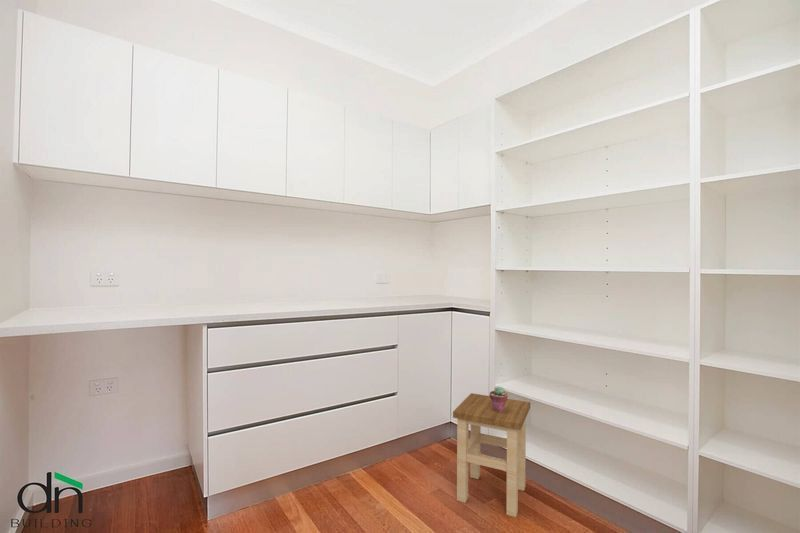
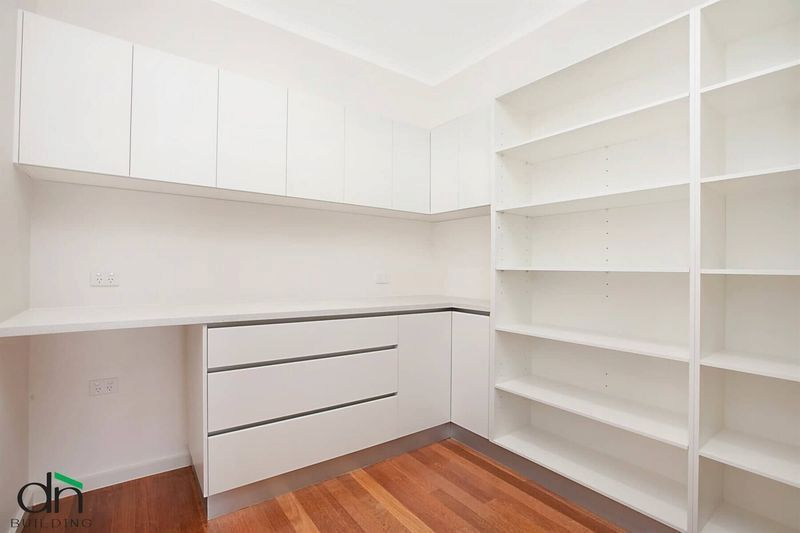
- stool (494, 445)
- potted succulent (498, 397)
